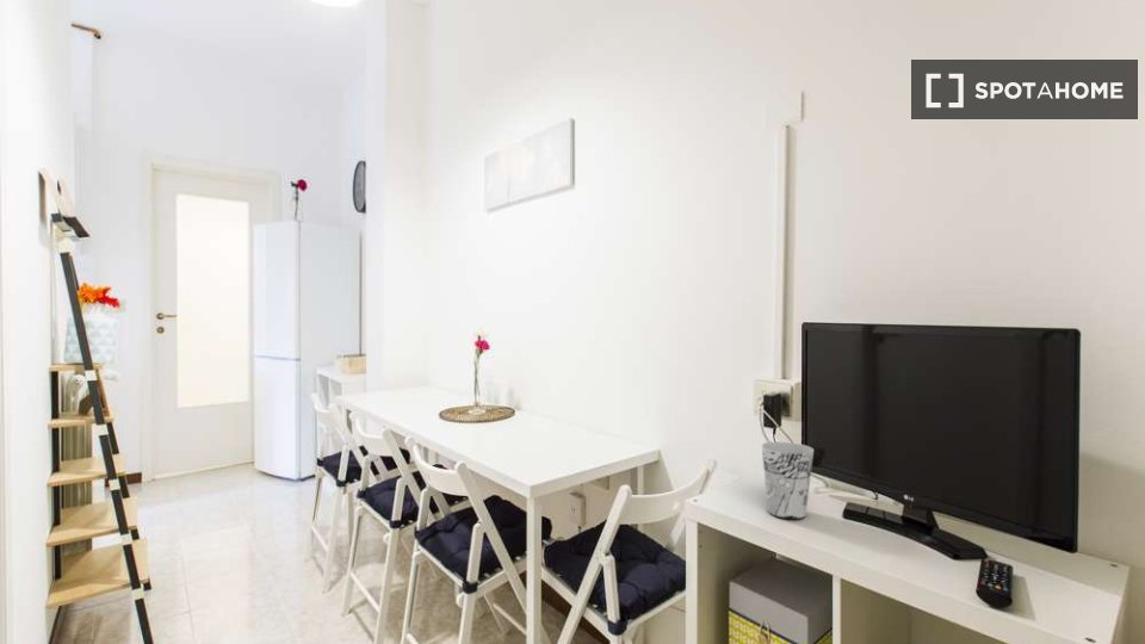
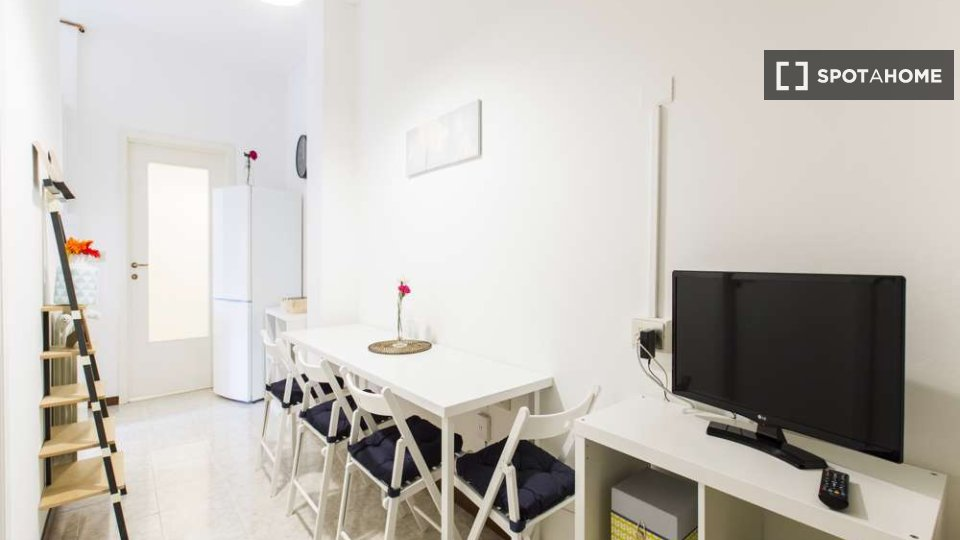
- cup (786, 479)
